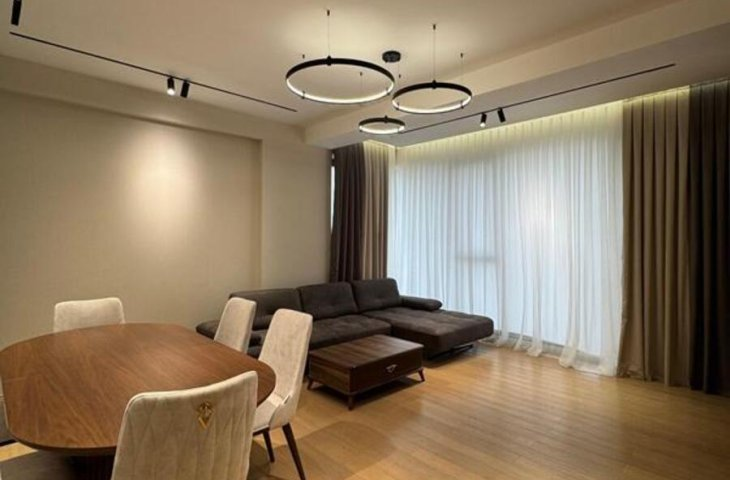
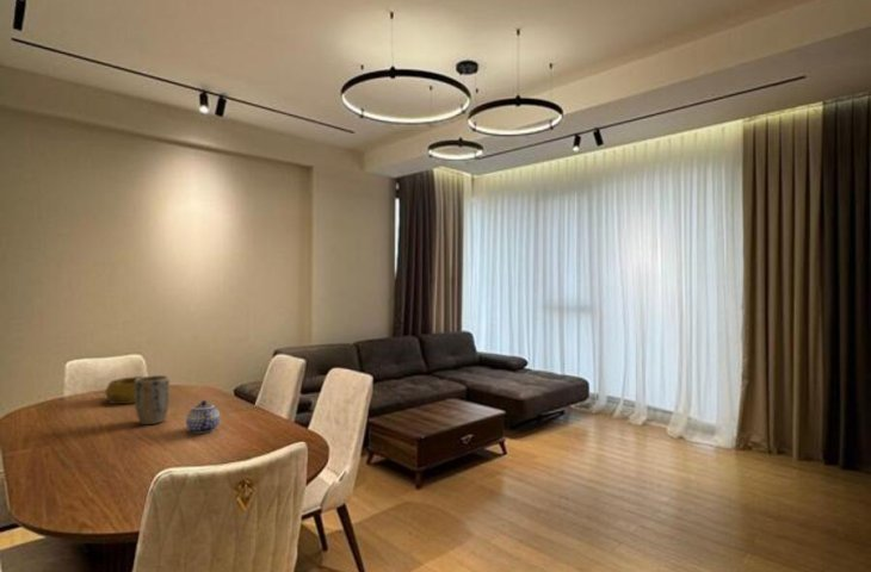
+ plant pot (152, 399)
+ teapot (203, 415)
+ decorative bowl (132, 390)
